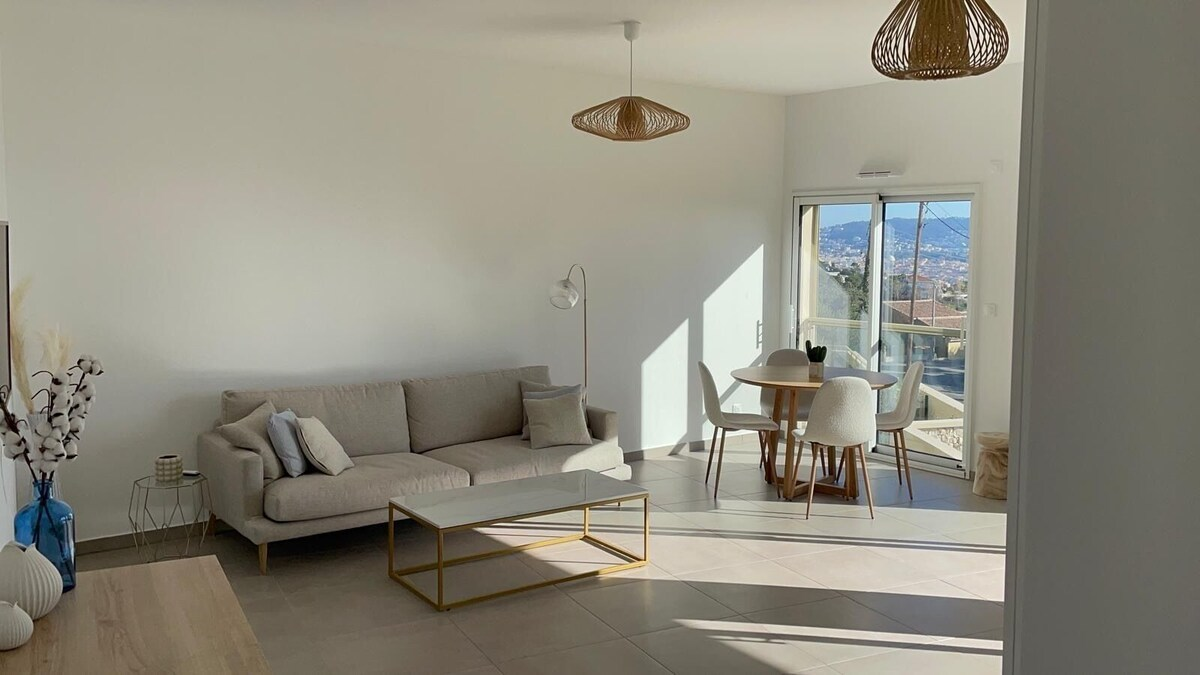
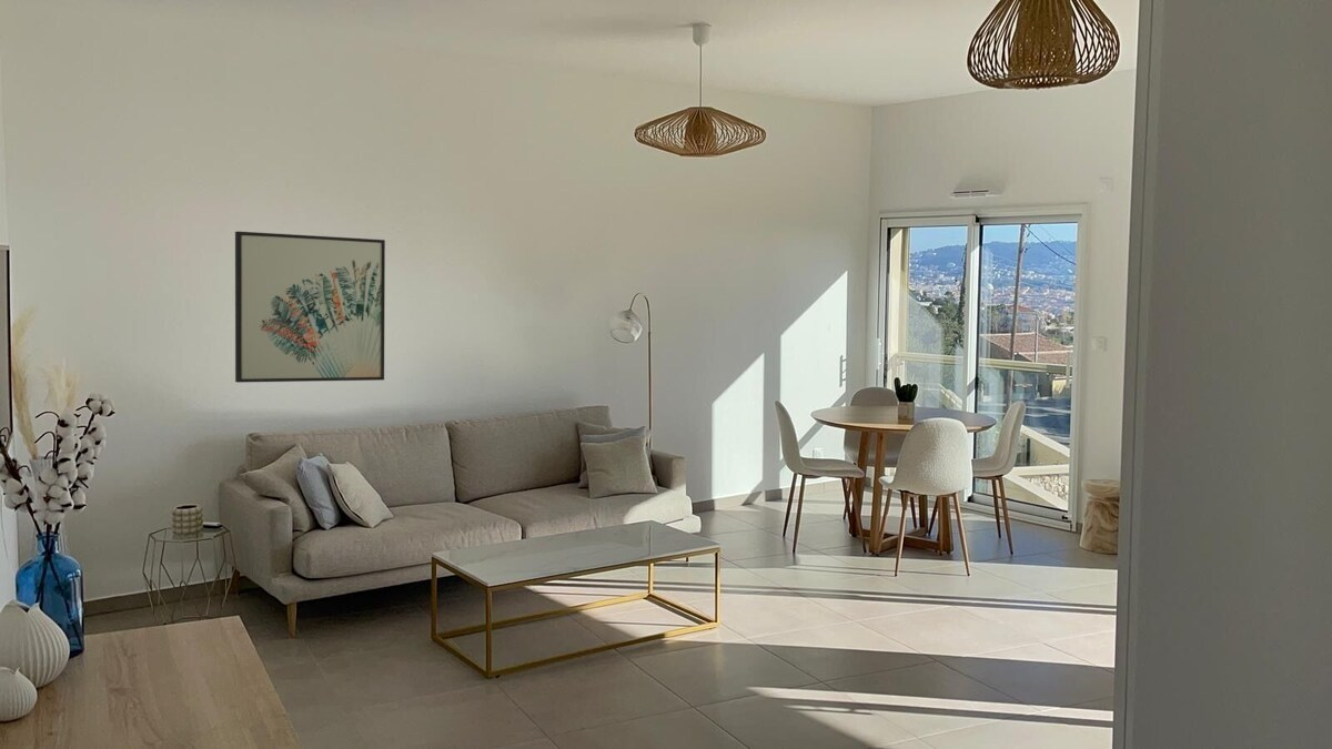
+ wall art (312, 308)
